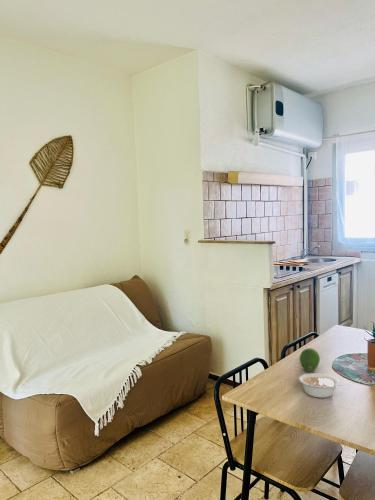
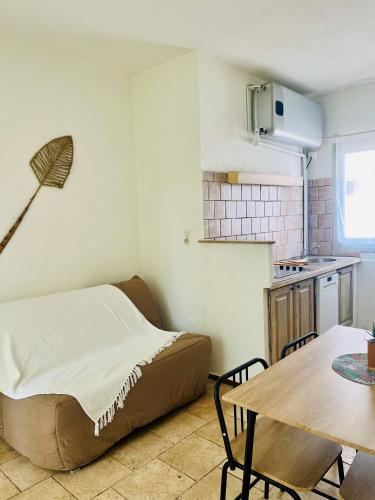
- legume (320, 385)
- fruit (309, 359)
